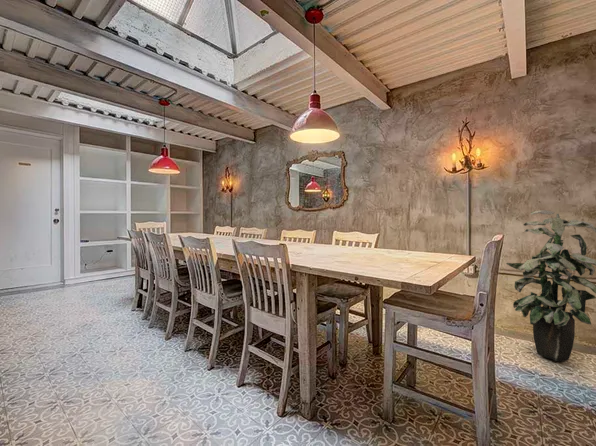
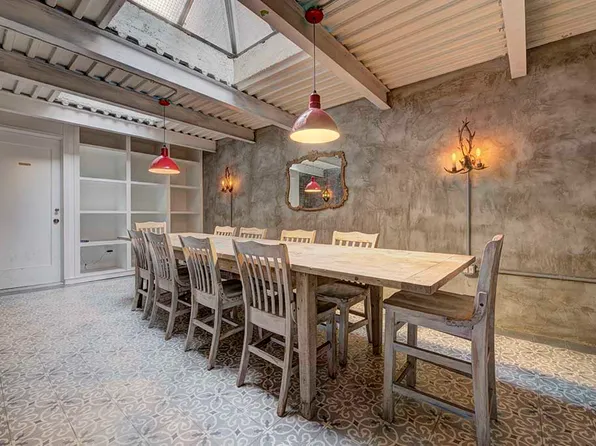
- indoor plant (550, 282)
